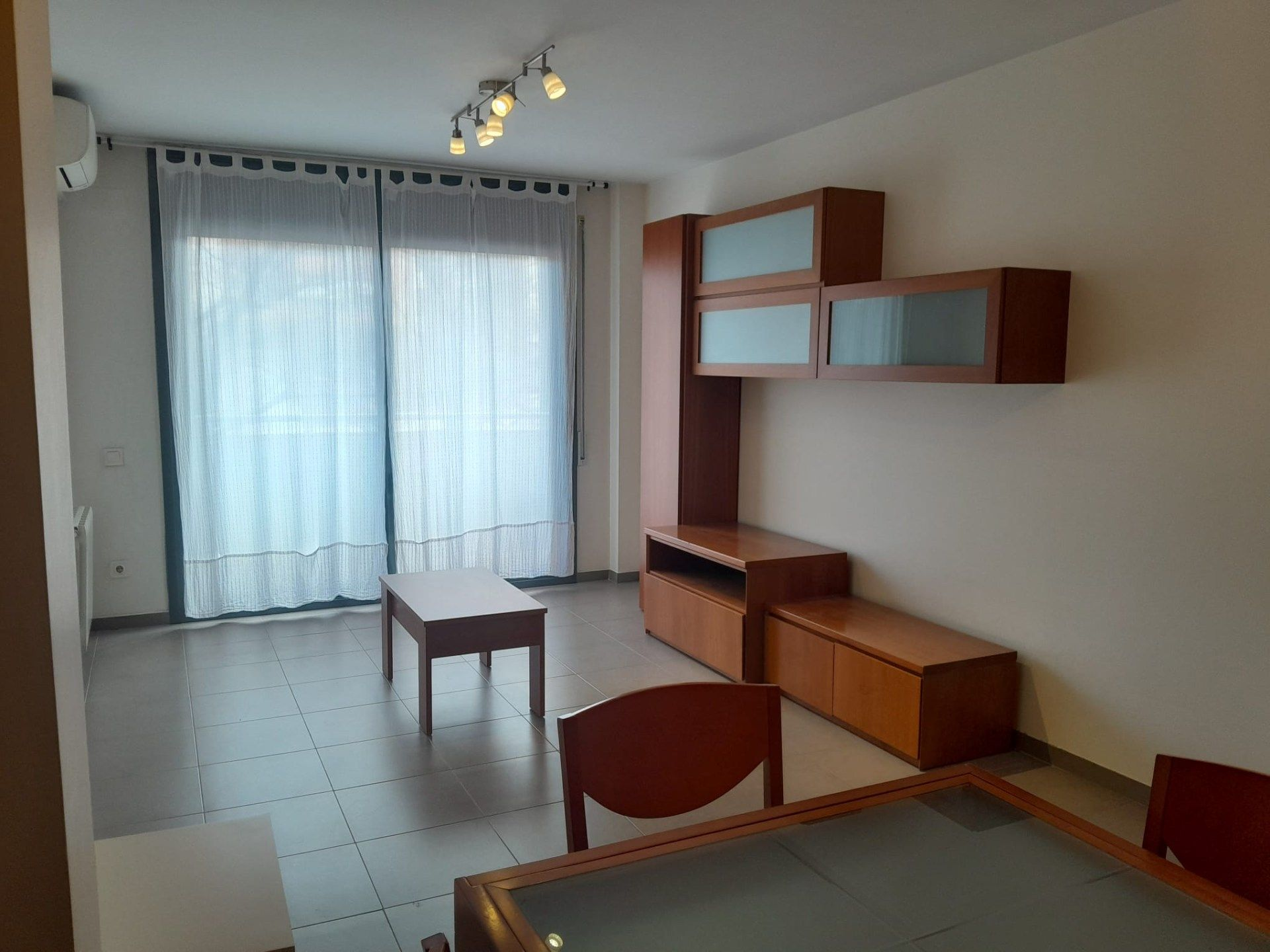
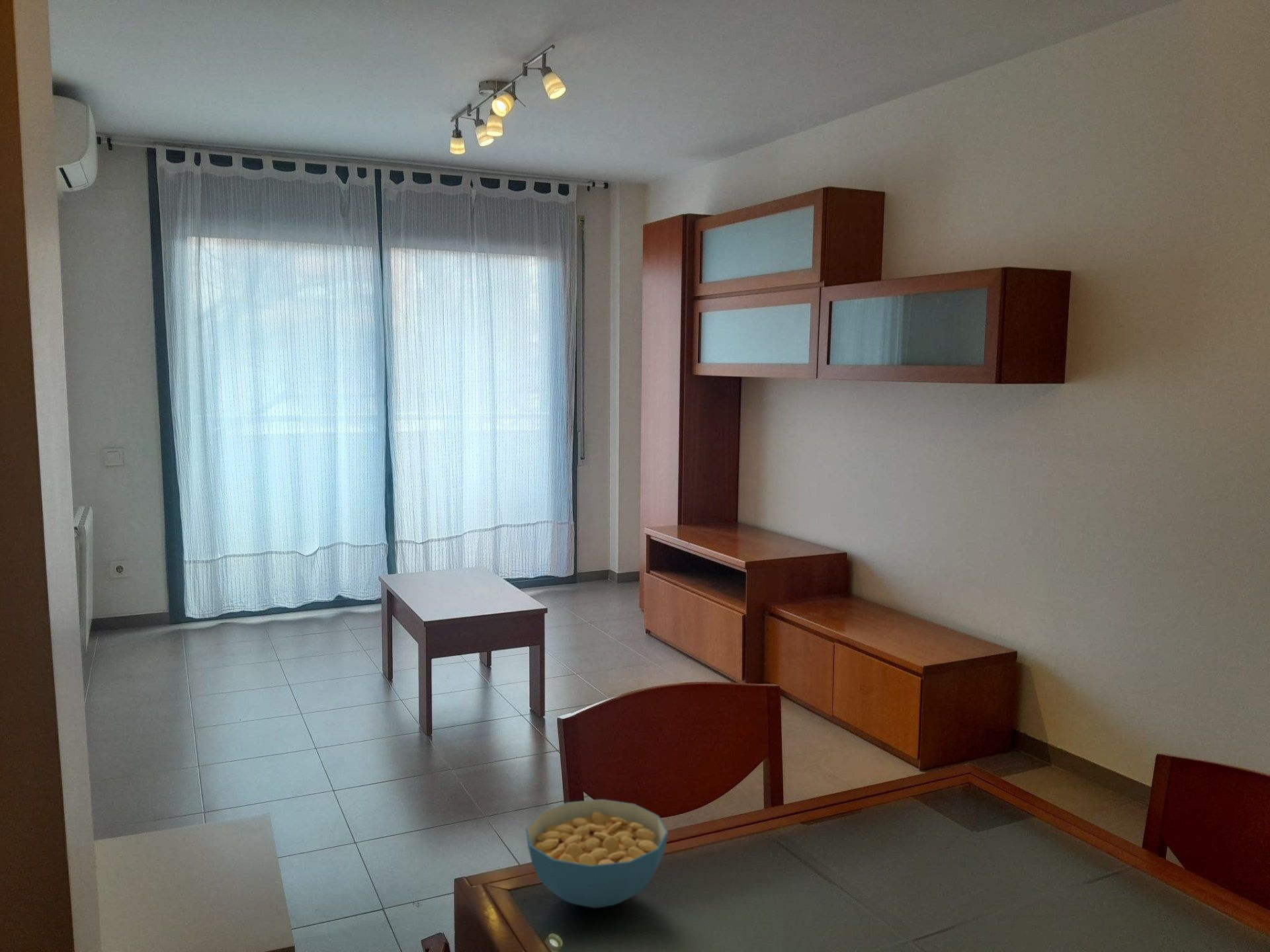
+ cereal bowl (596, 863)
